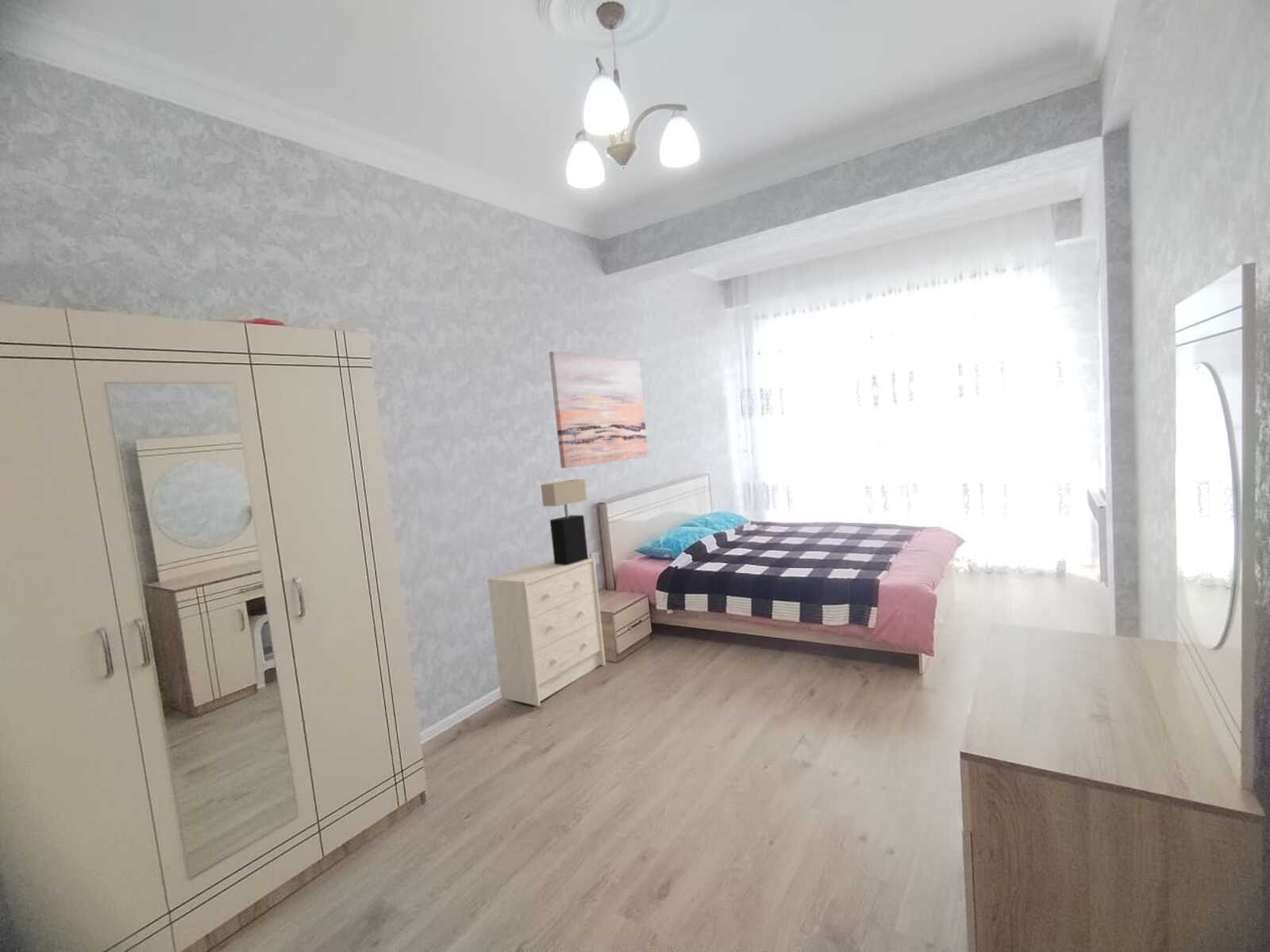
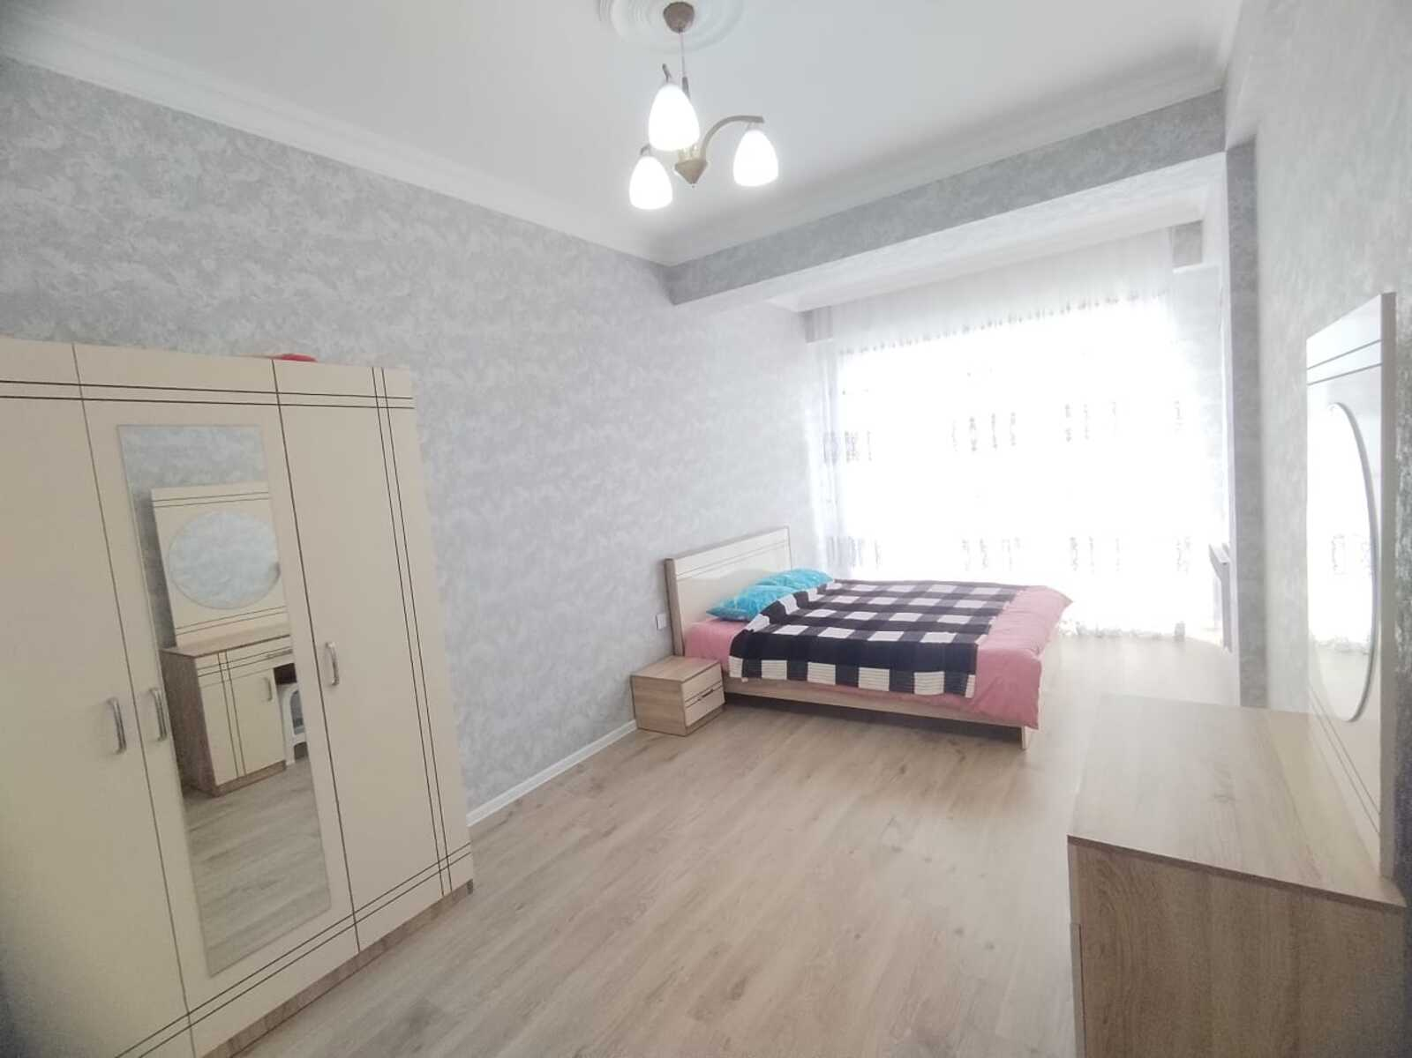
- wall art (603, 409)
- table lamp (567, 520)
- dresser (550, 624)
